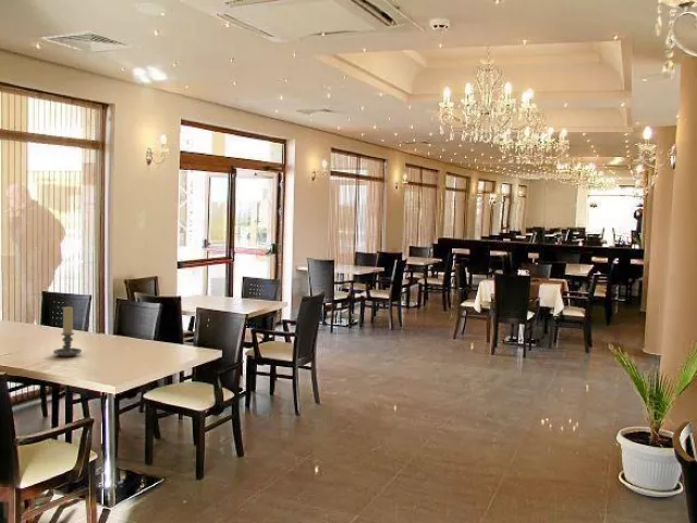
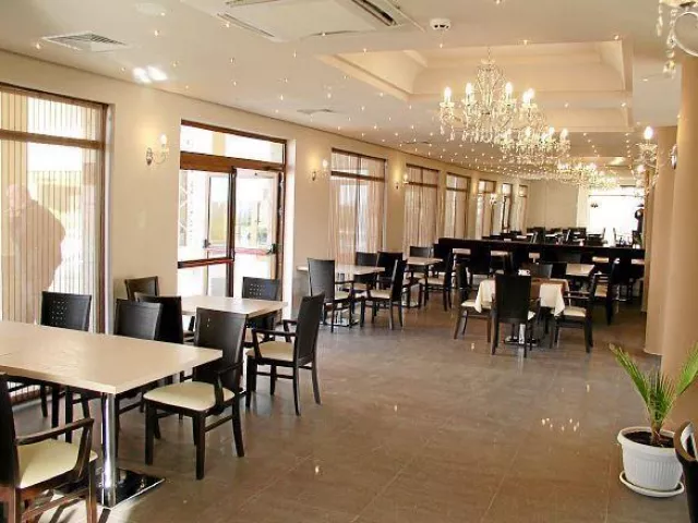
- candle holder (66, 330)
